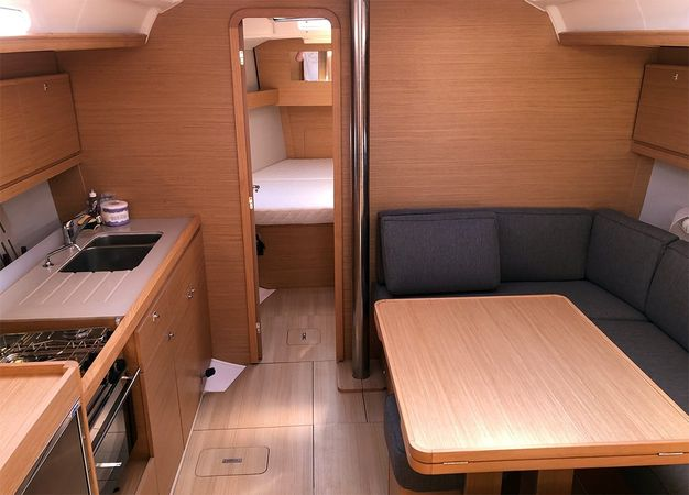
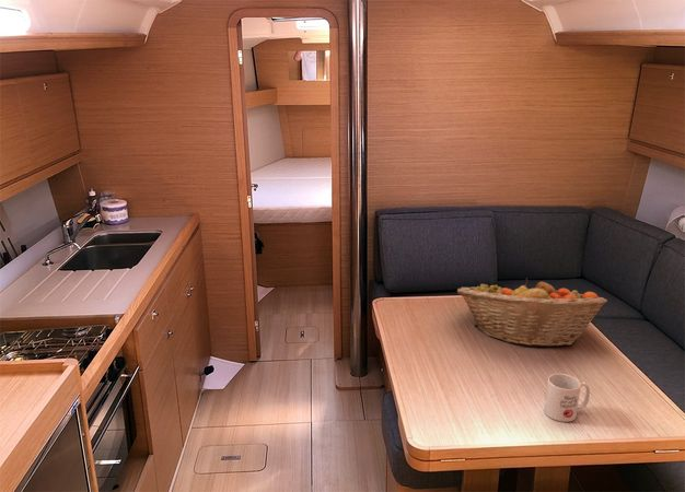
+ fruit basket (527, 305)
+ mug (568, 396)
